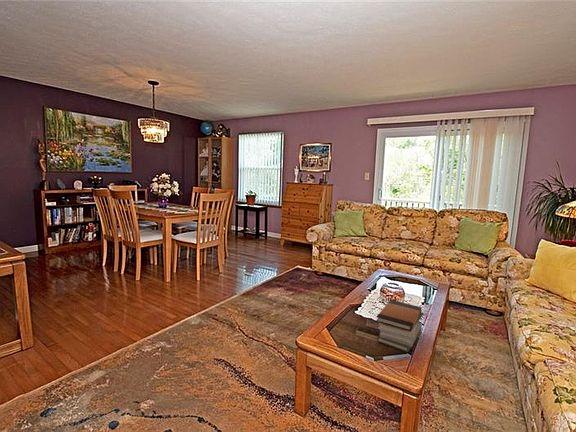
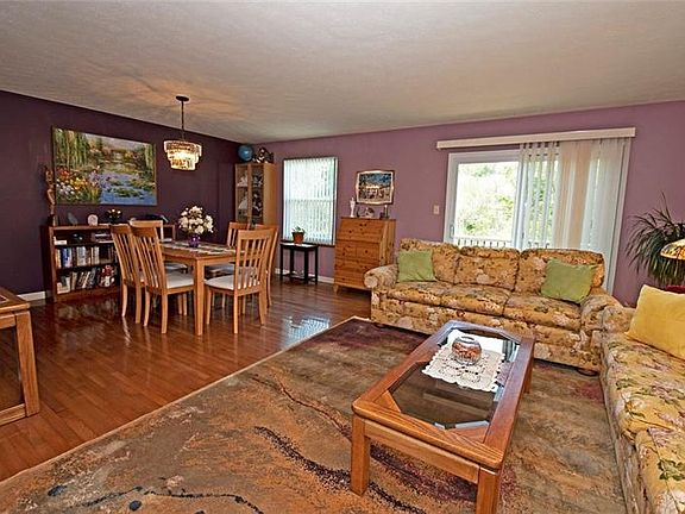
- book stack (399, 324)
